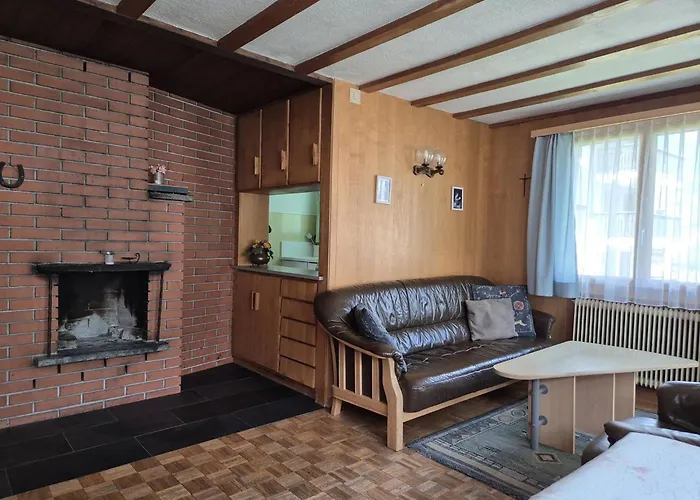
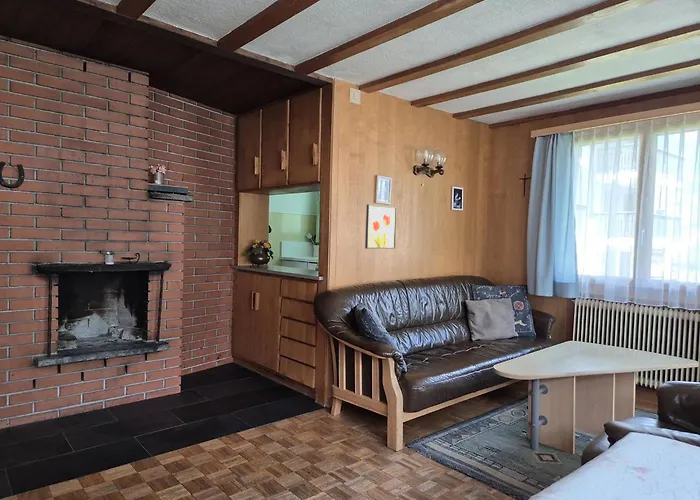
+ wall art (380, 227)
